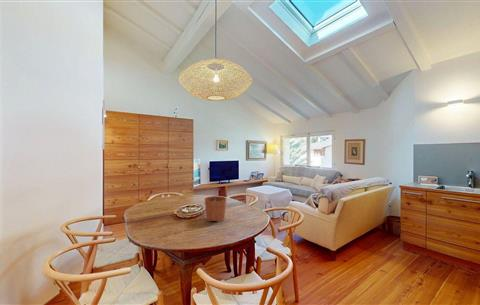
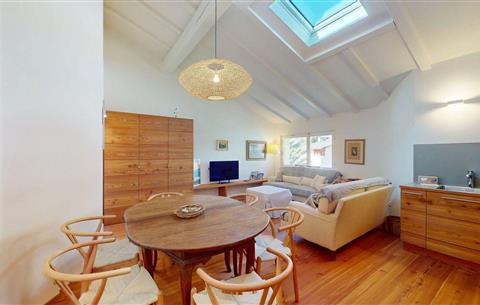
- plant pot (215, 203)
